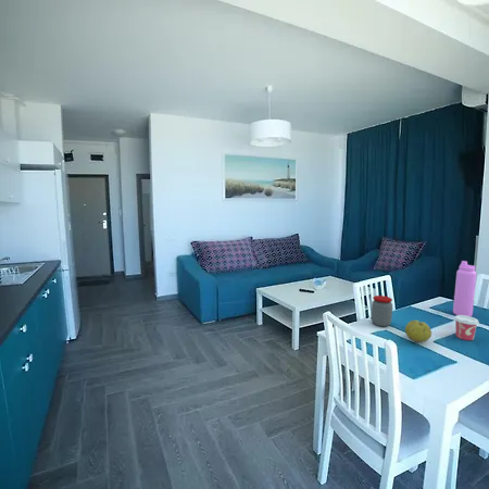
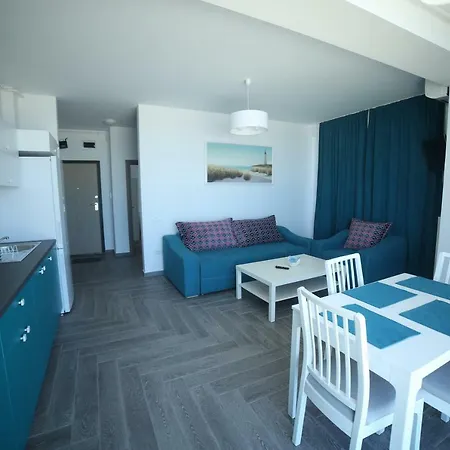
- water bottle (464, 288)
- fruit (417, 331)
- jar (381, 311)
- cup (465, 327)
